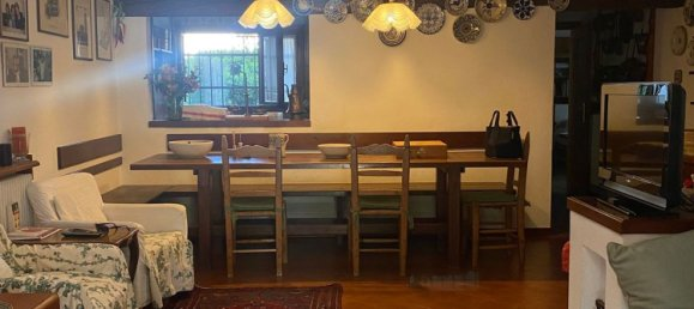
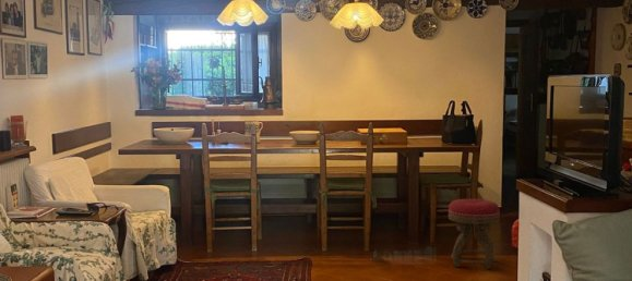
+ stool (475, 232)
